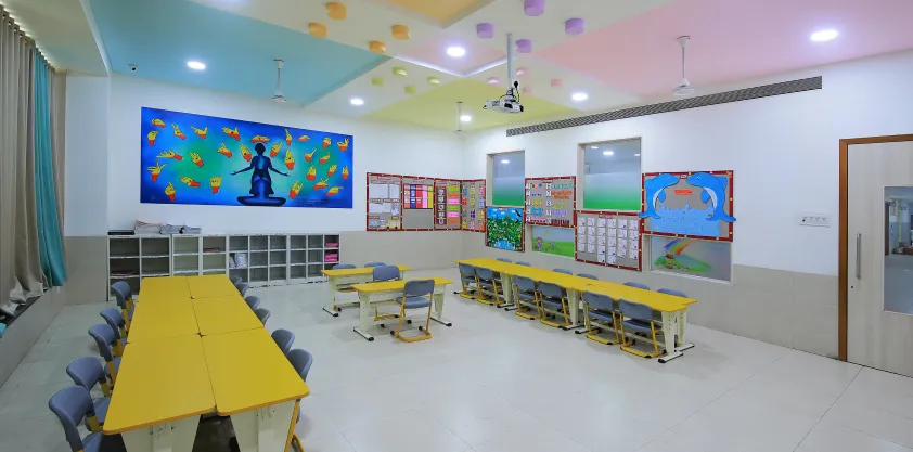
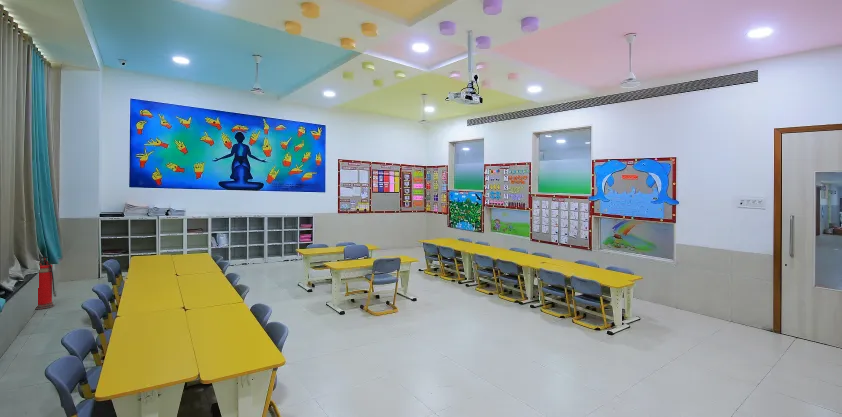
+ fire extinguisher (44, 281)
